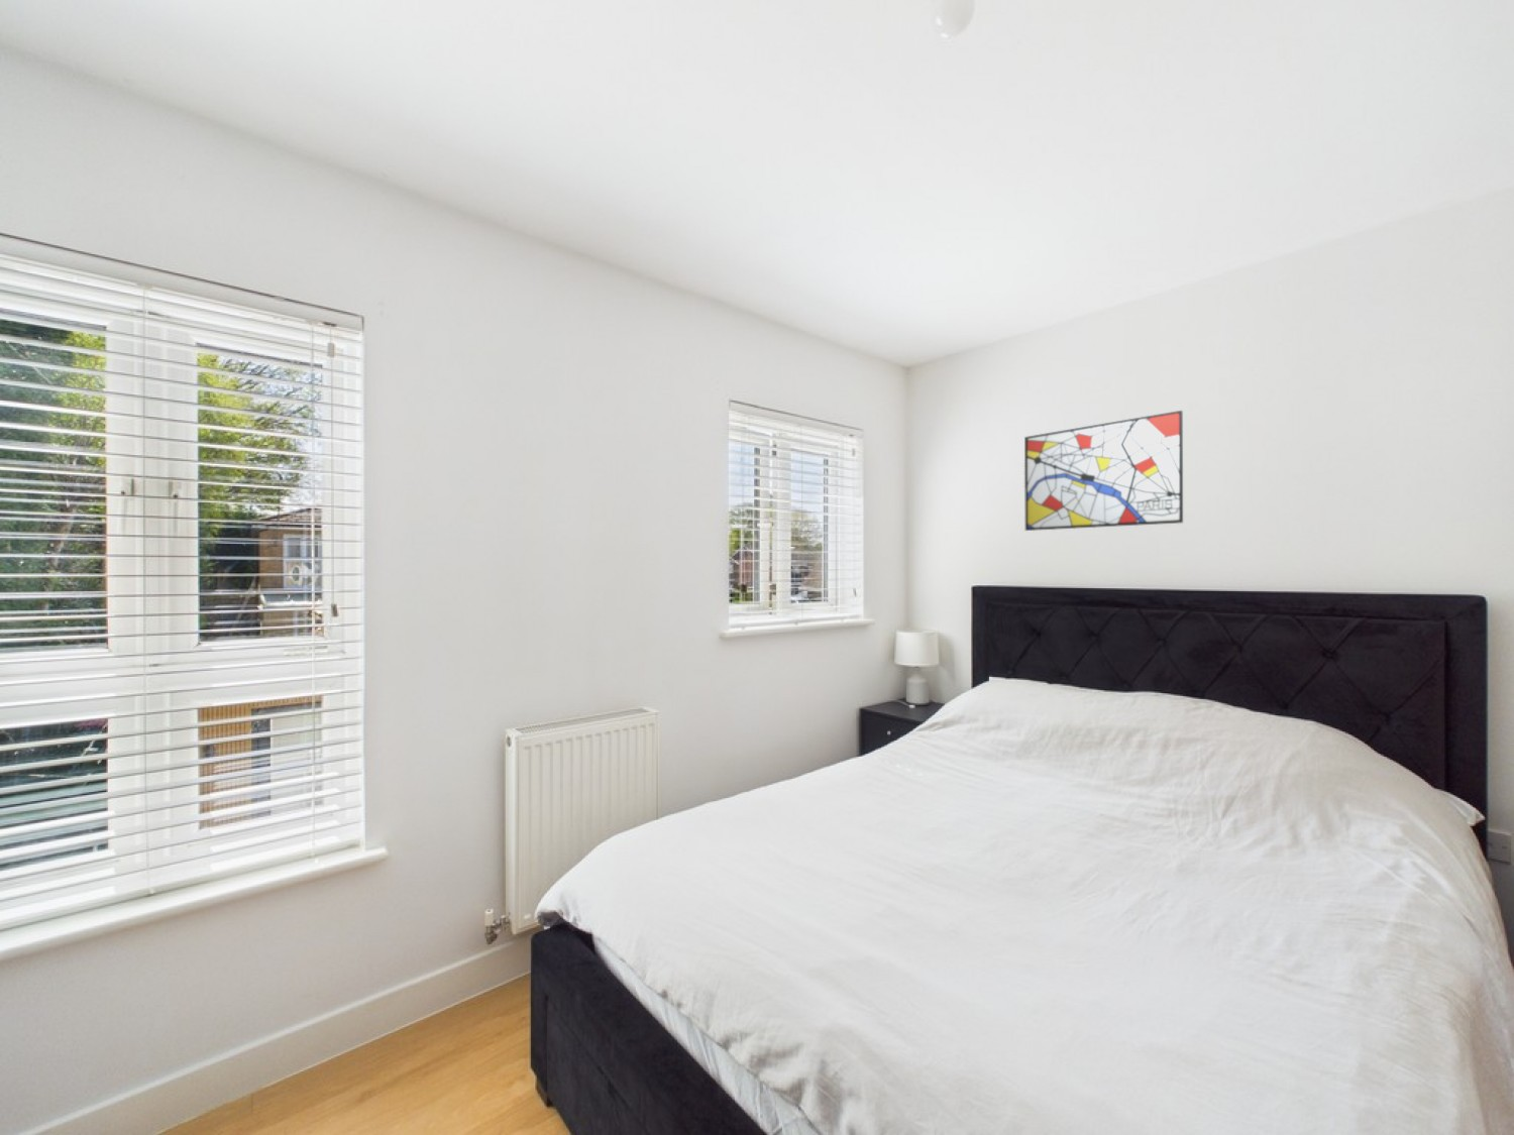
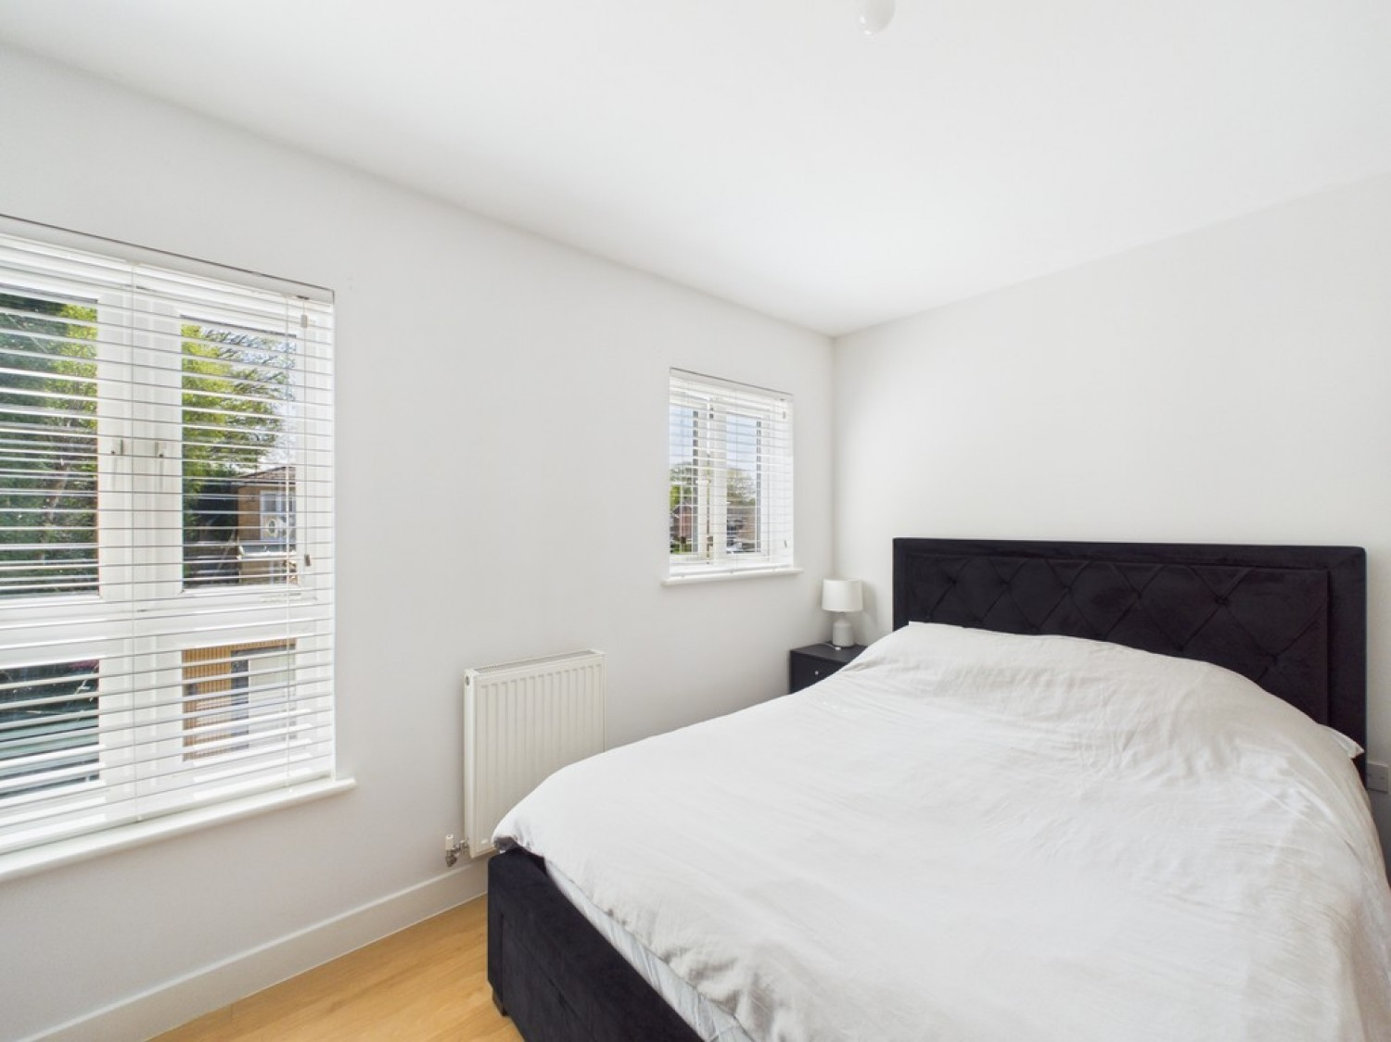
- wall art (1096, 476)
